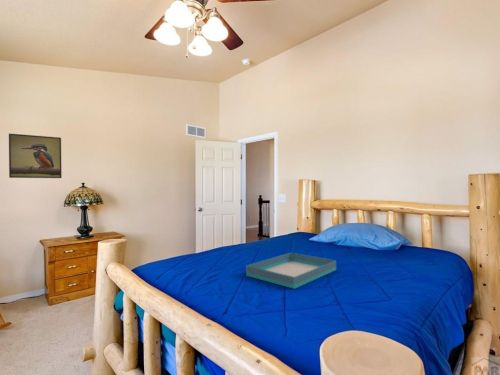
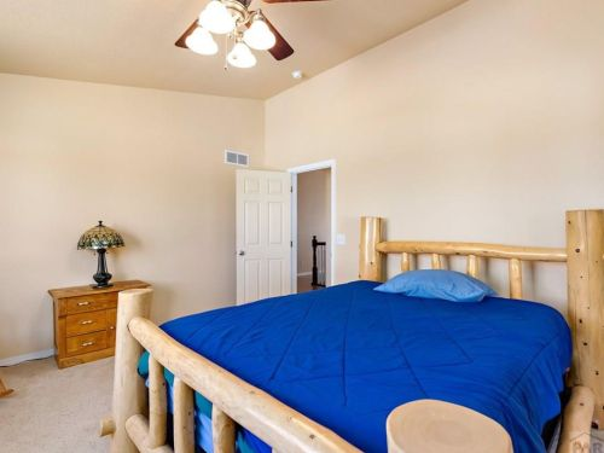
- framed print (36, 156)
- tray (292, 267)
